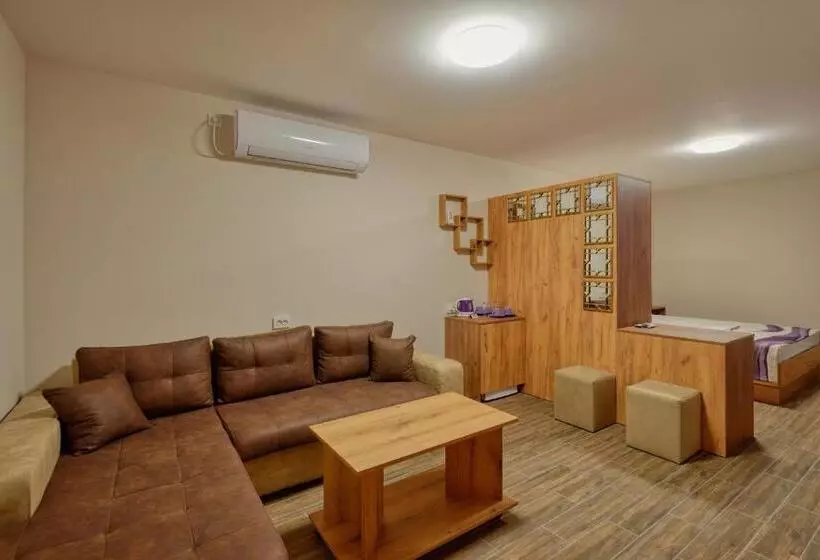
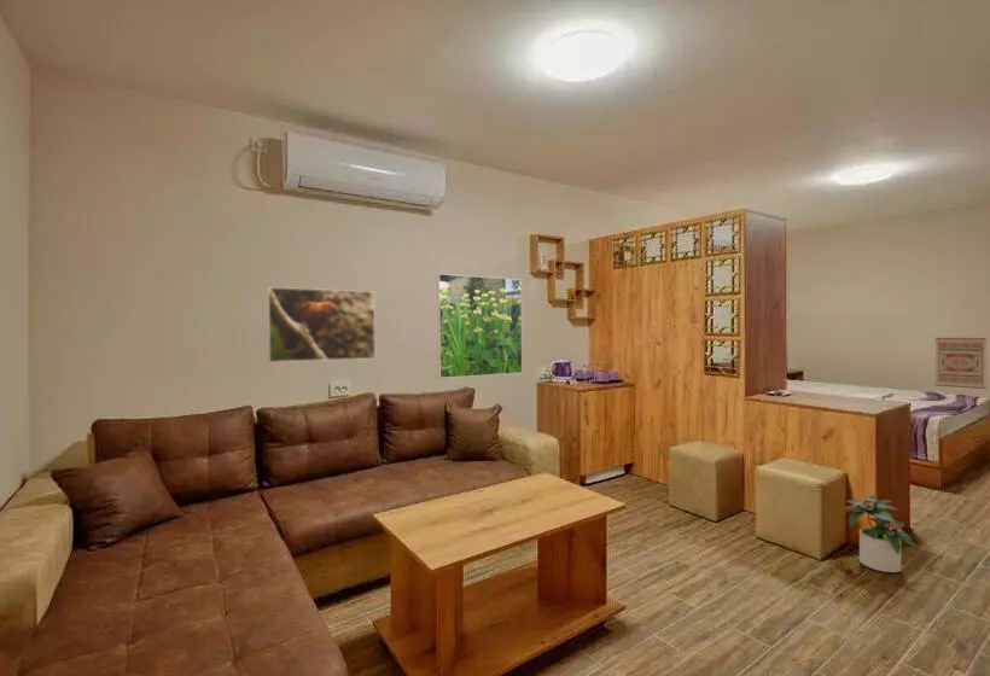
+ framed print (482, 326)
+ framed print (324, 325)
+ potted plant (873, 531)
+ wall art (960, 362)
